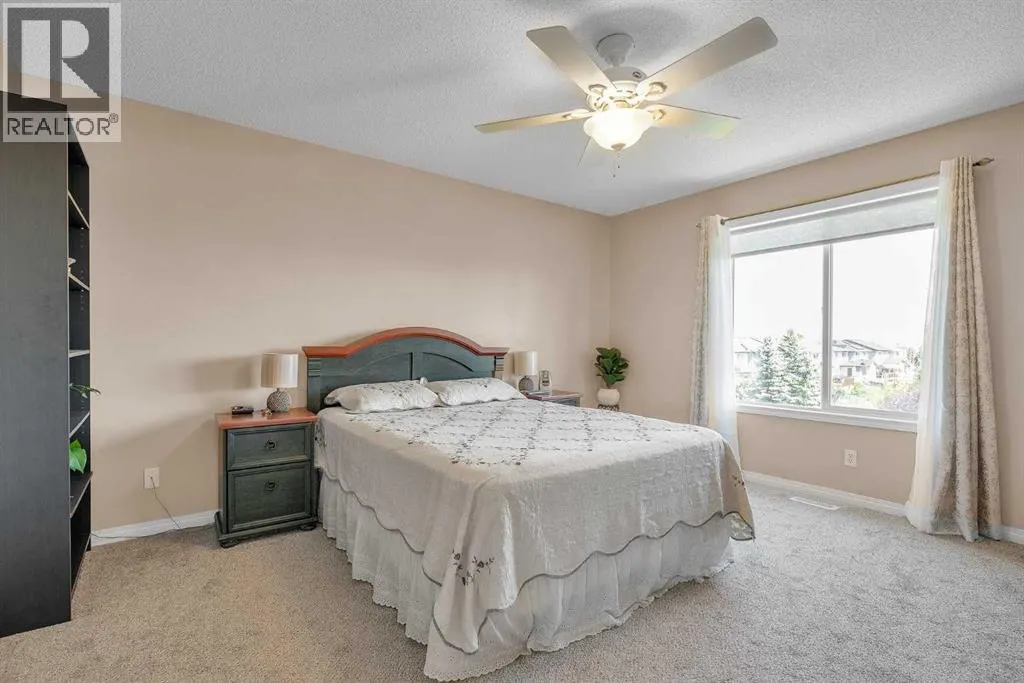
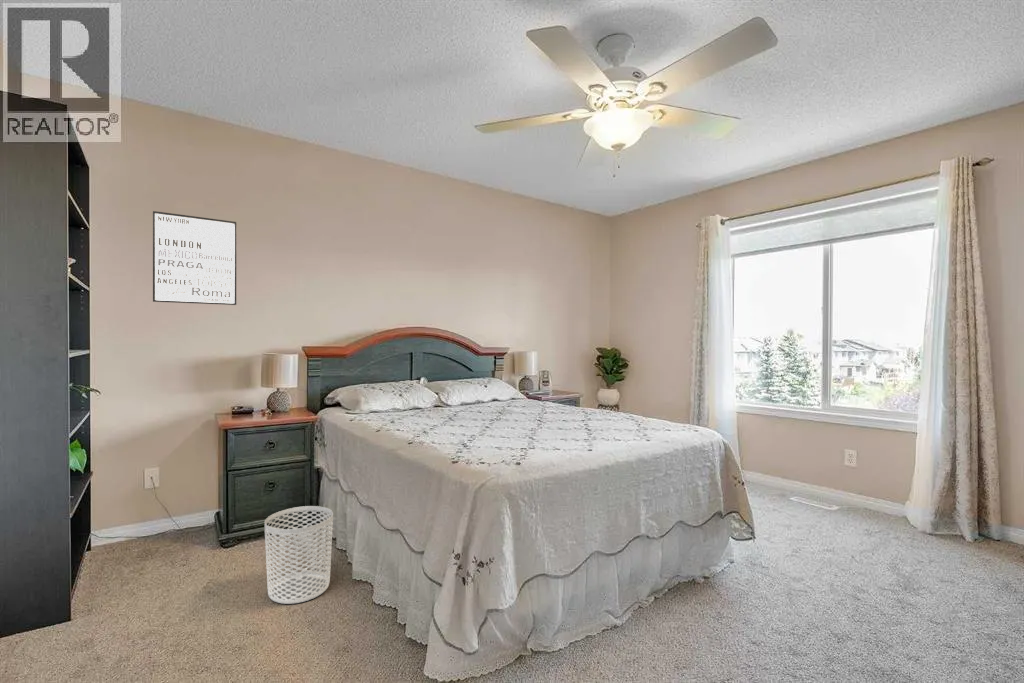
+ wall art (196, 260)
+ waste bin (299, 553)
